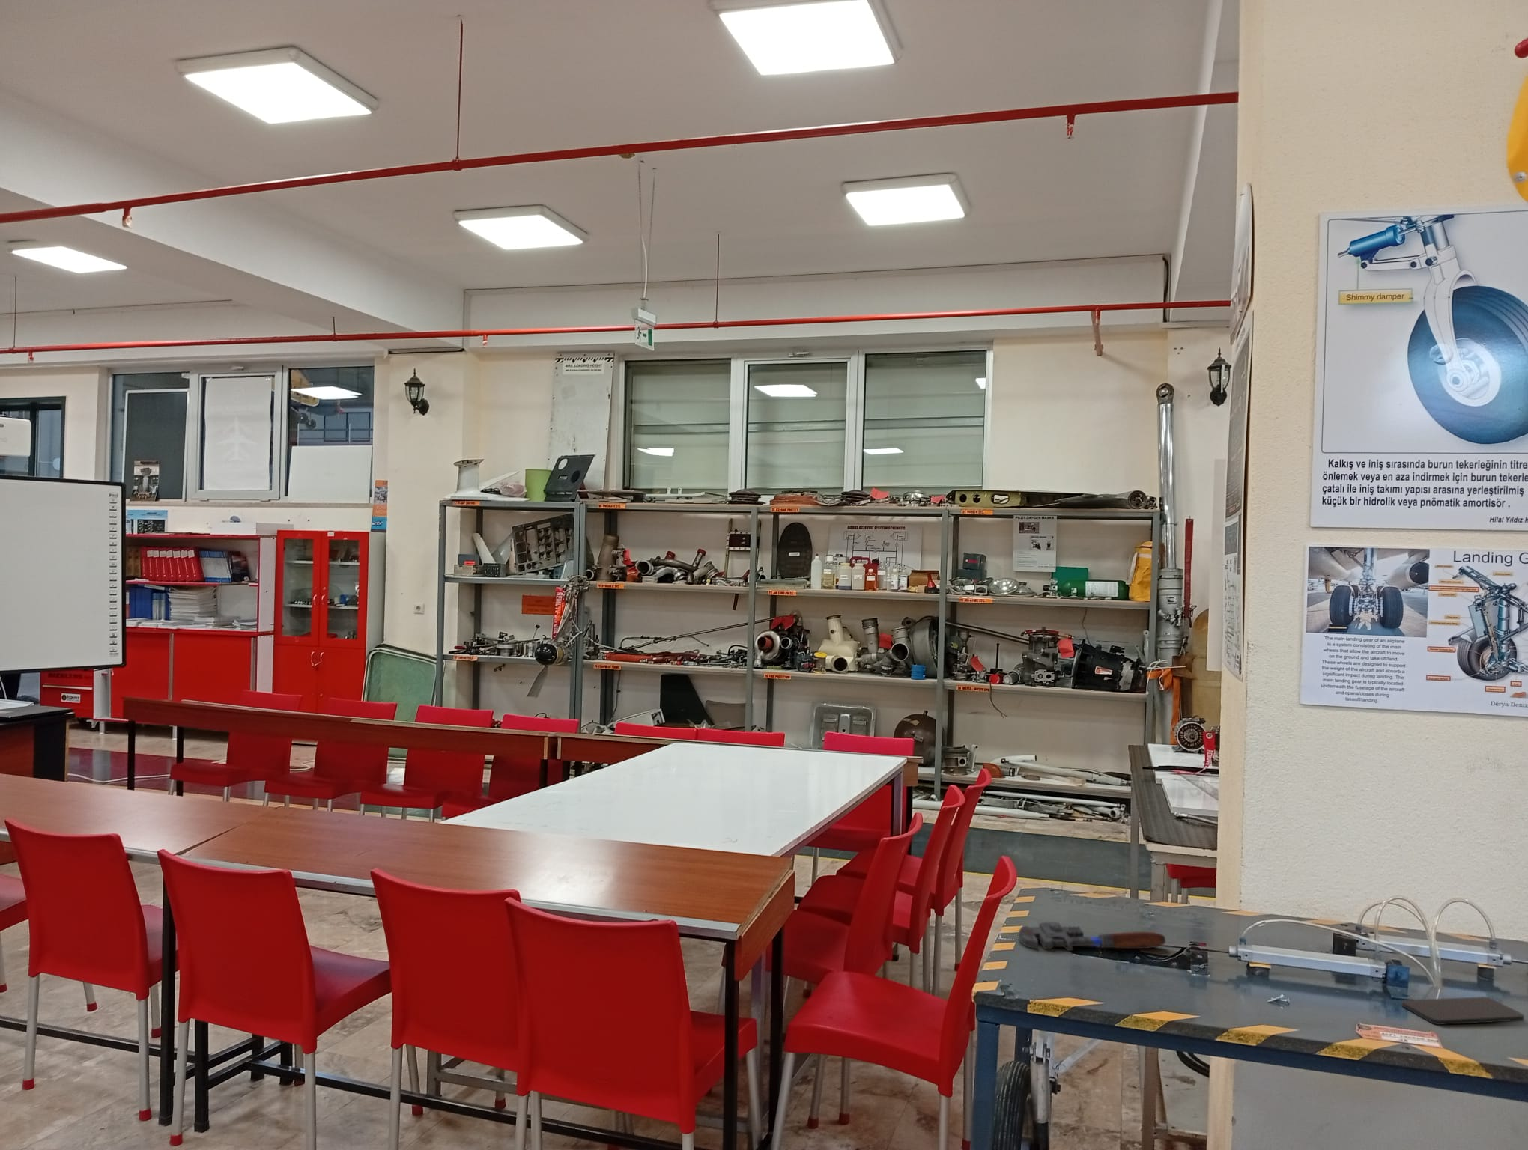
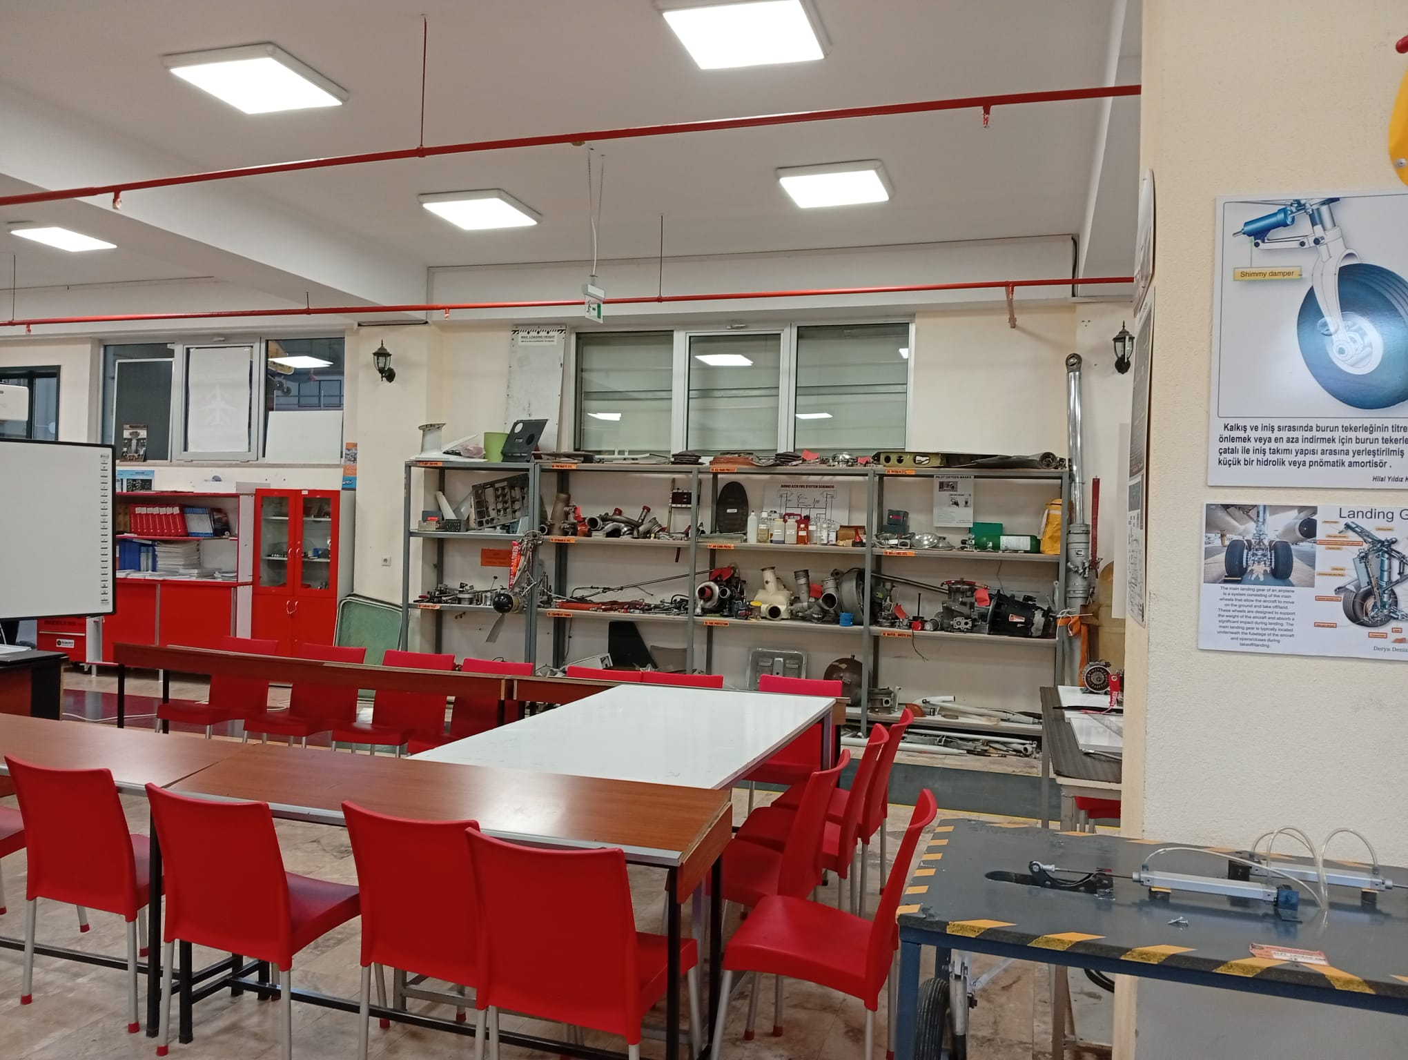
- adjustable wrench (1090, 936)
- smartphone (1462, 1010)
